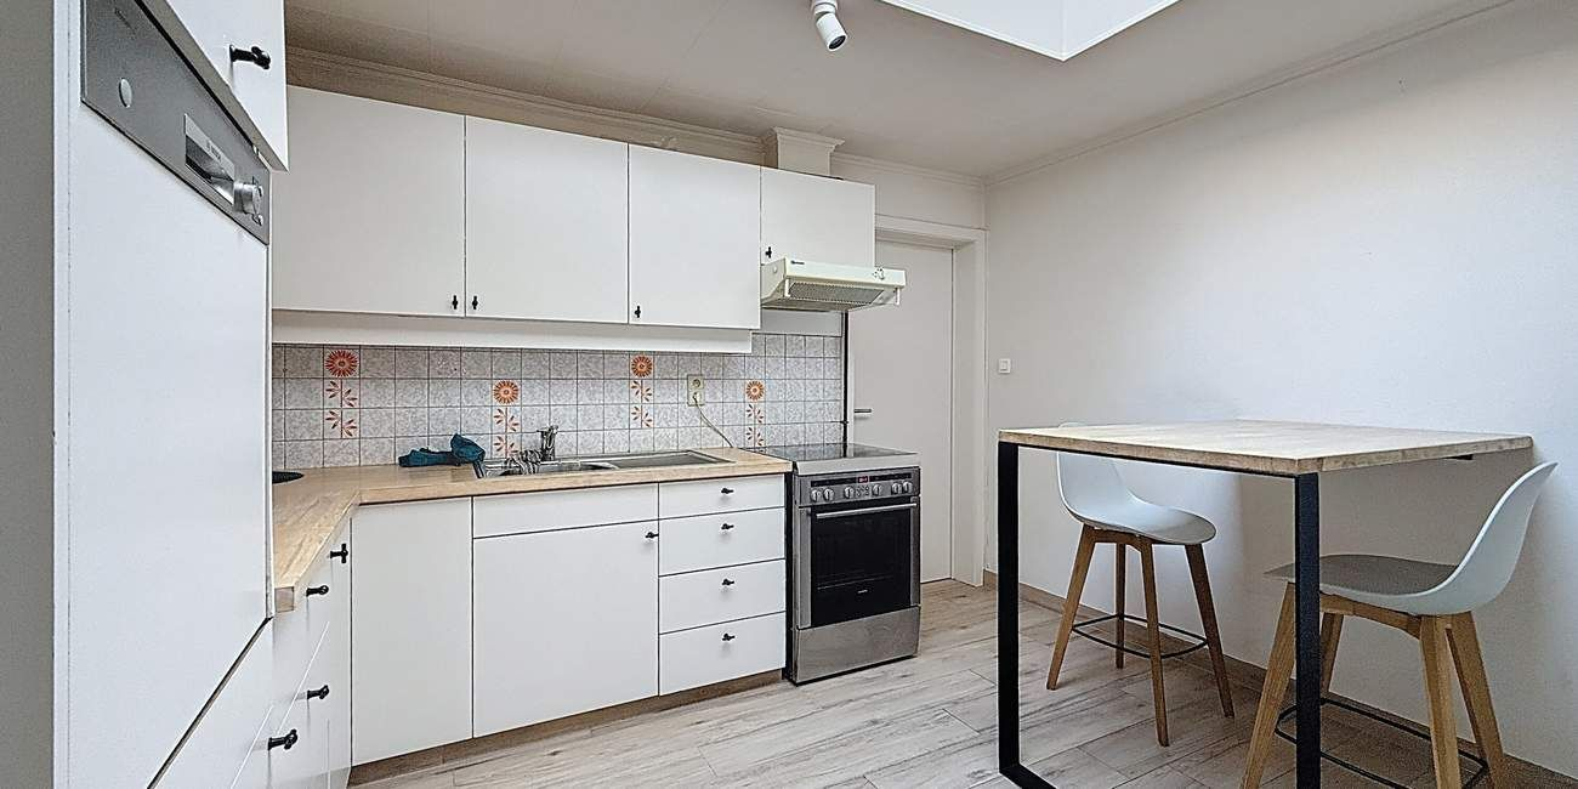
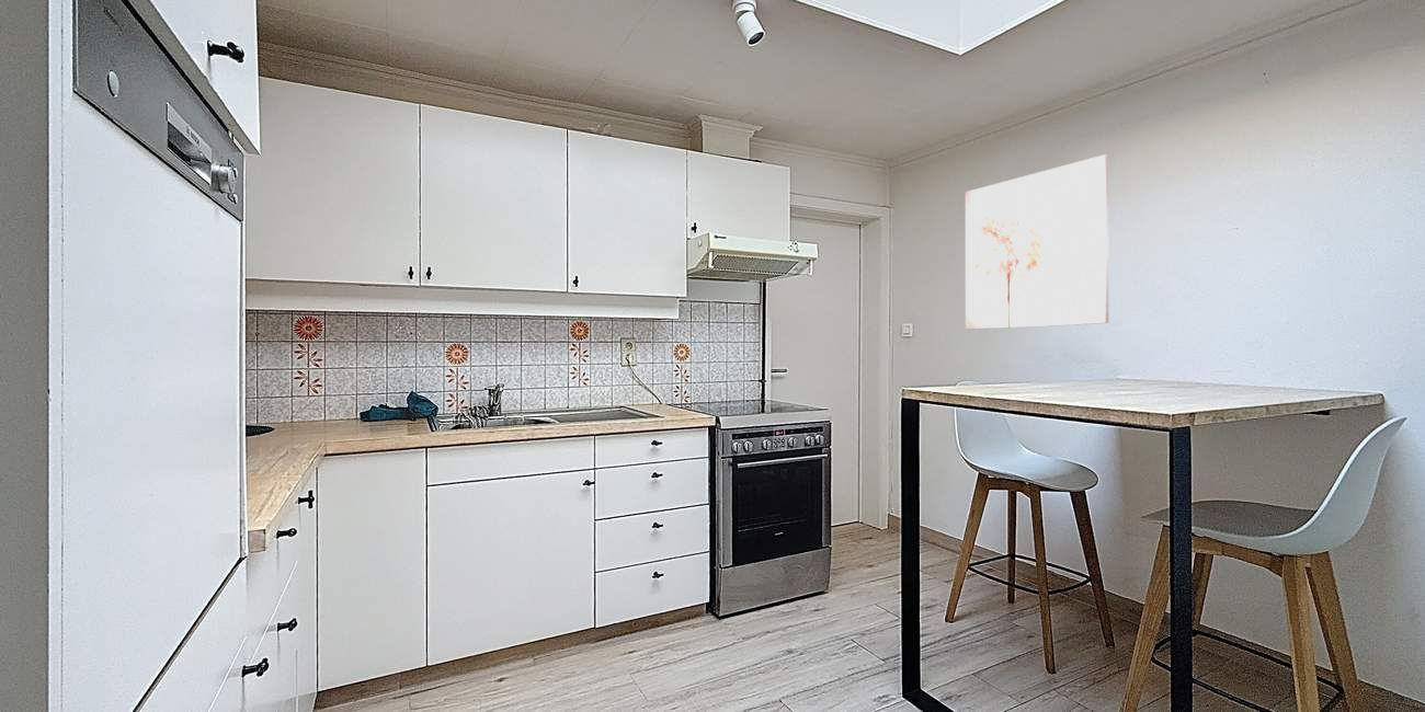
+ wall art (1029, 251)
